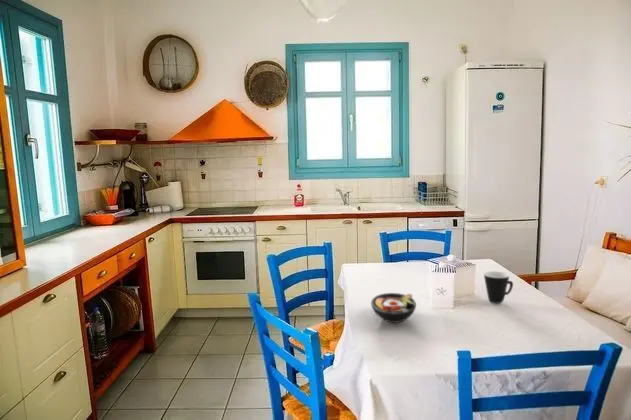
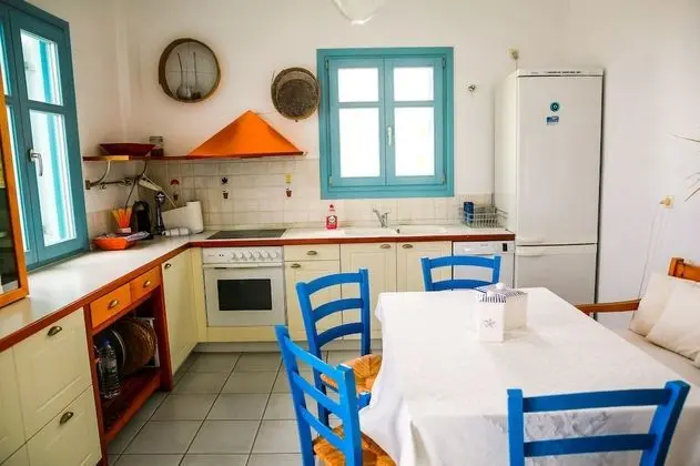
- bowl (393, 308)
- mug (498, 288)
